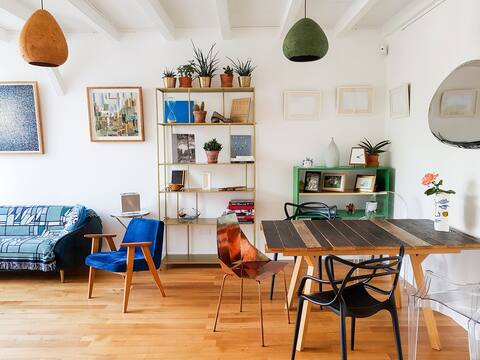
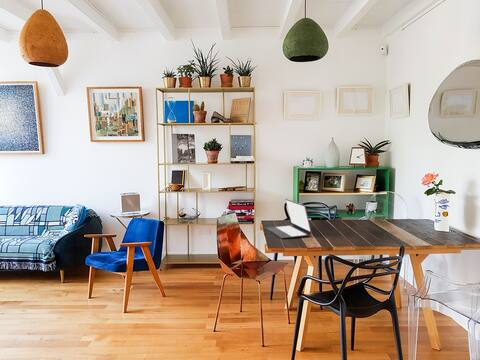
+ laptop (290, 217)
